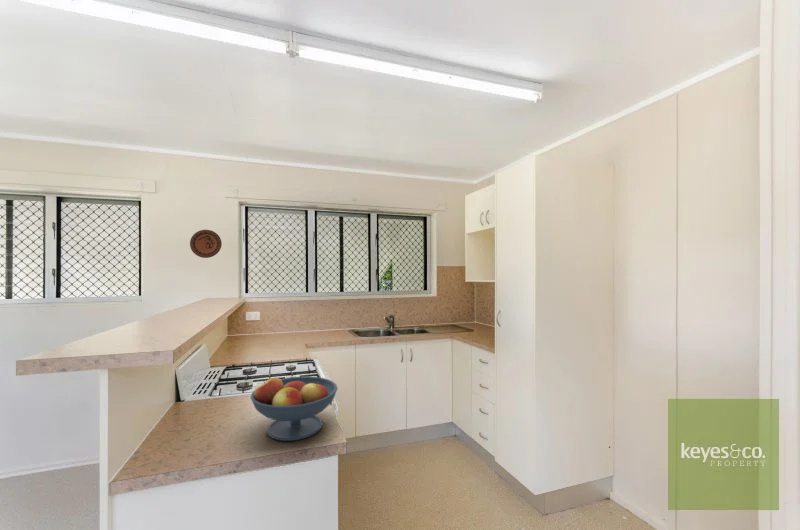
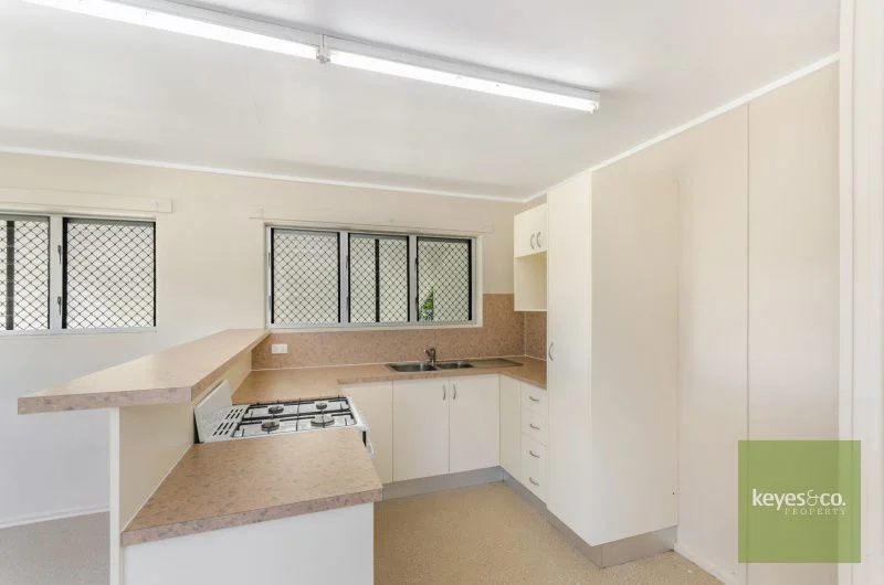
- fruit bowl (295, 402)
- decorative plate (206, 243)
